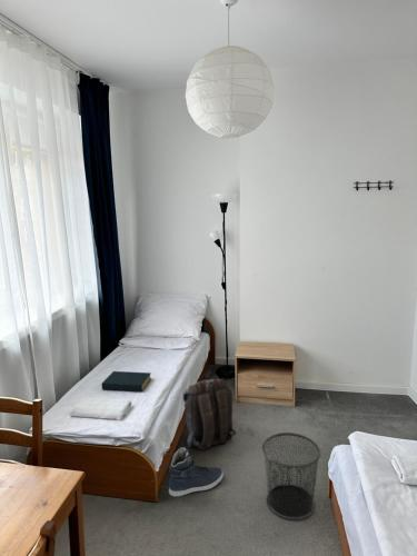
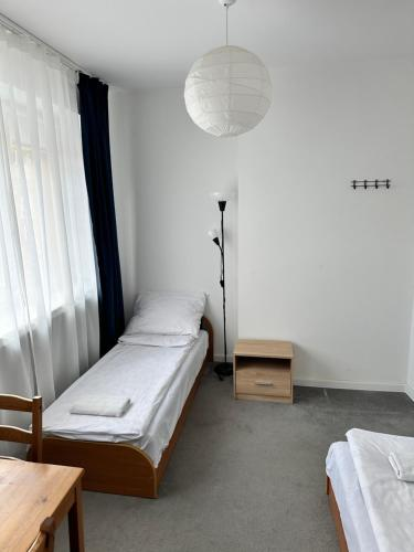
- backpack (209, 409)
- sneaker (196, 466)
- hardback book (127, 380)
- waste bin (290, 475)
